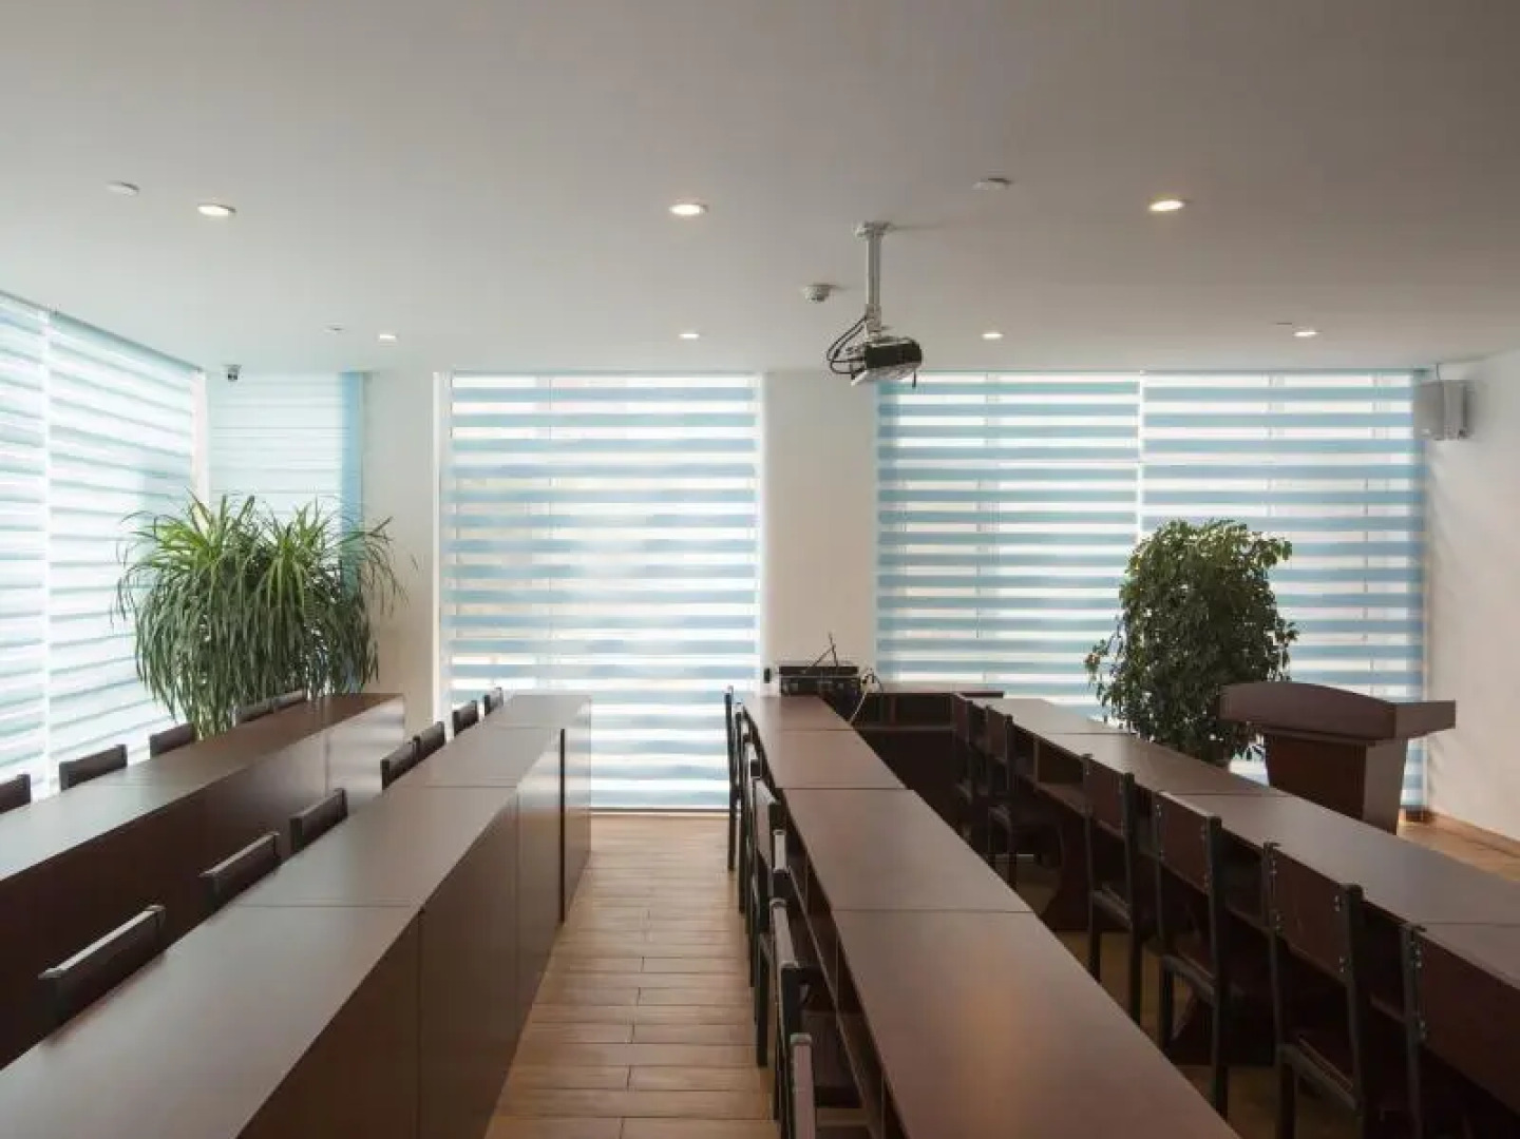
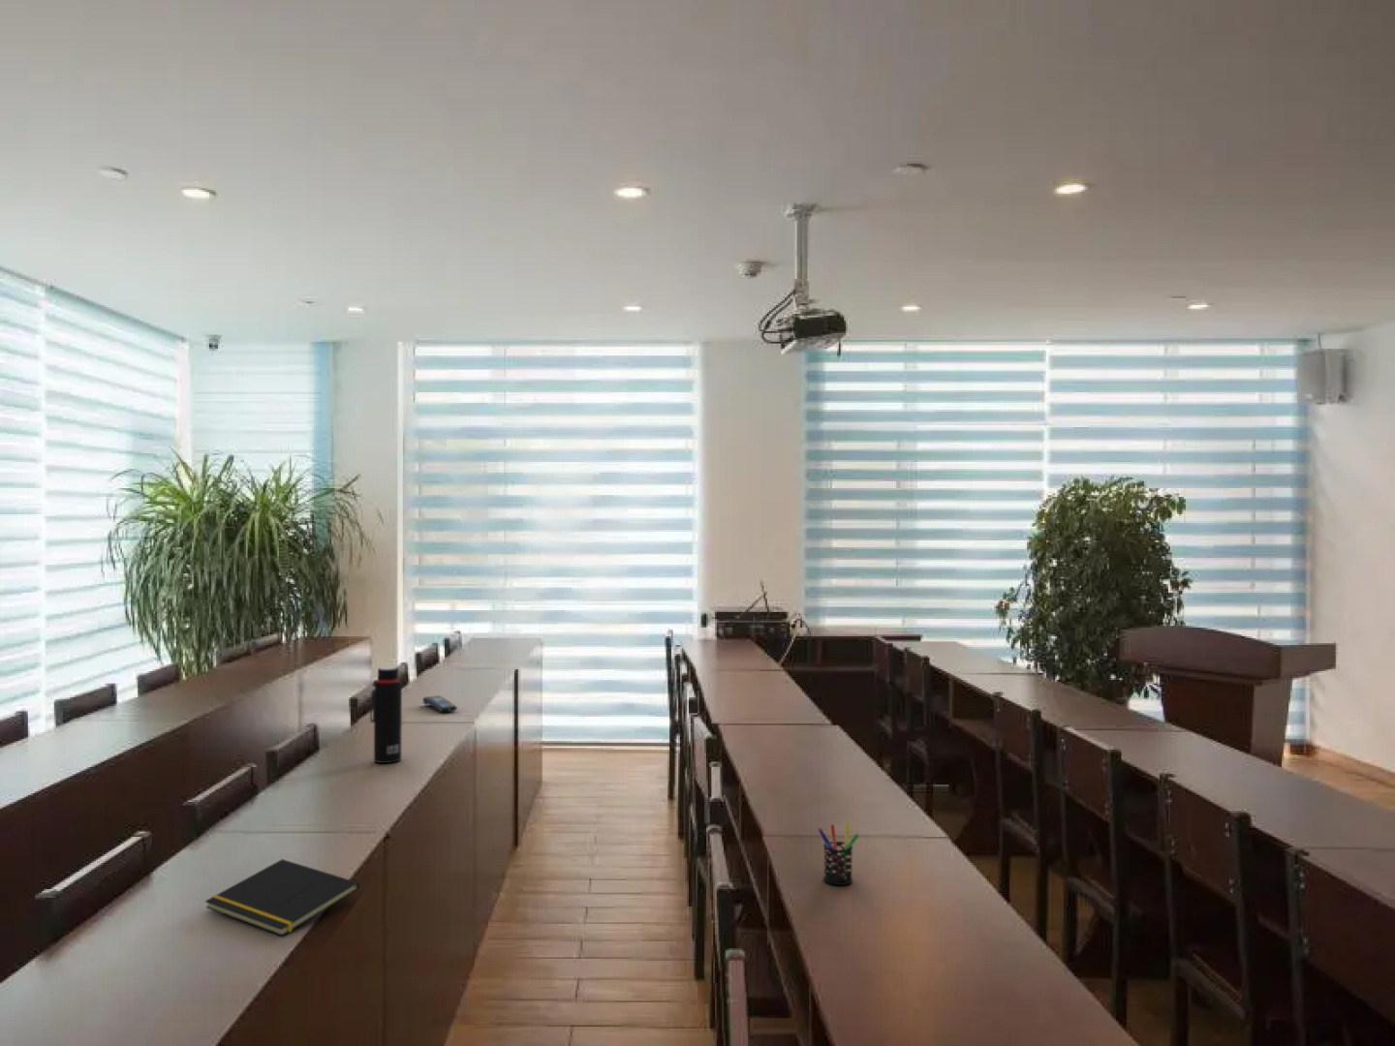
+ water bottle (384, 714)
+ pen holder (840, 852)
+ remote control (439, 703)
+ notepad (282, 894)
